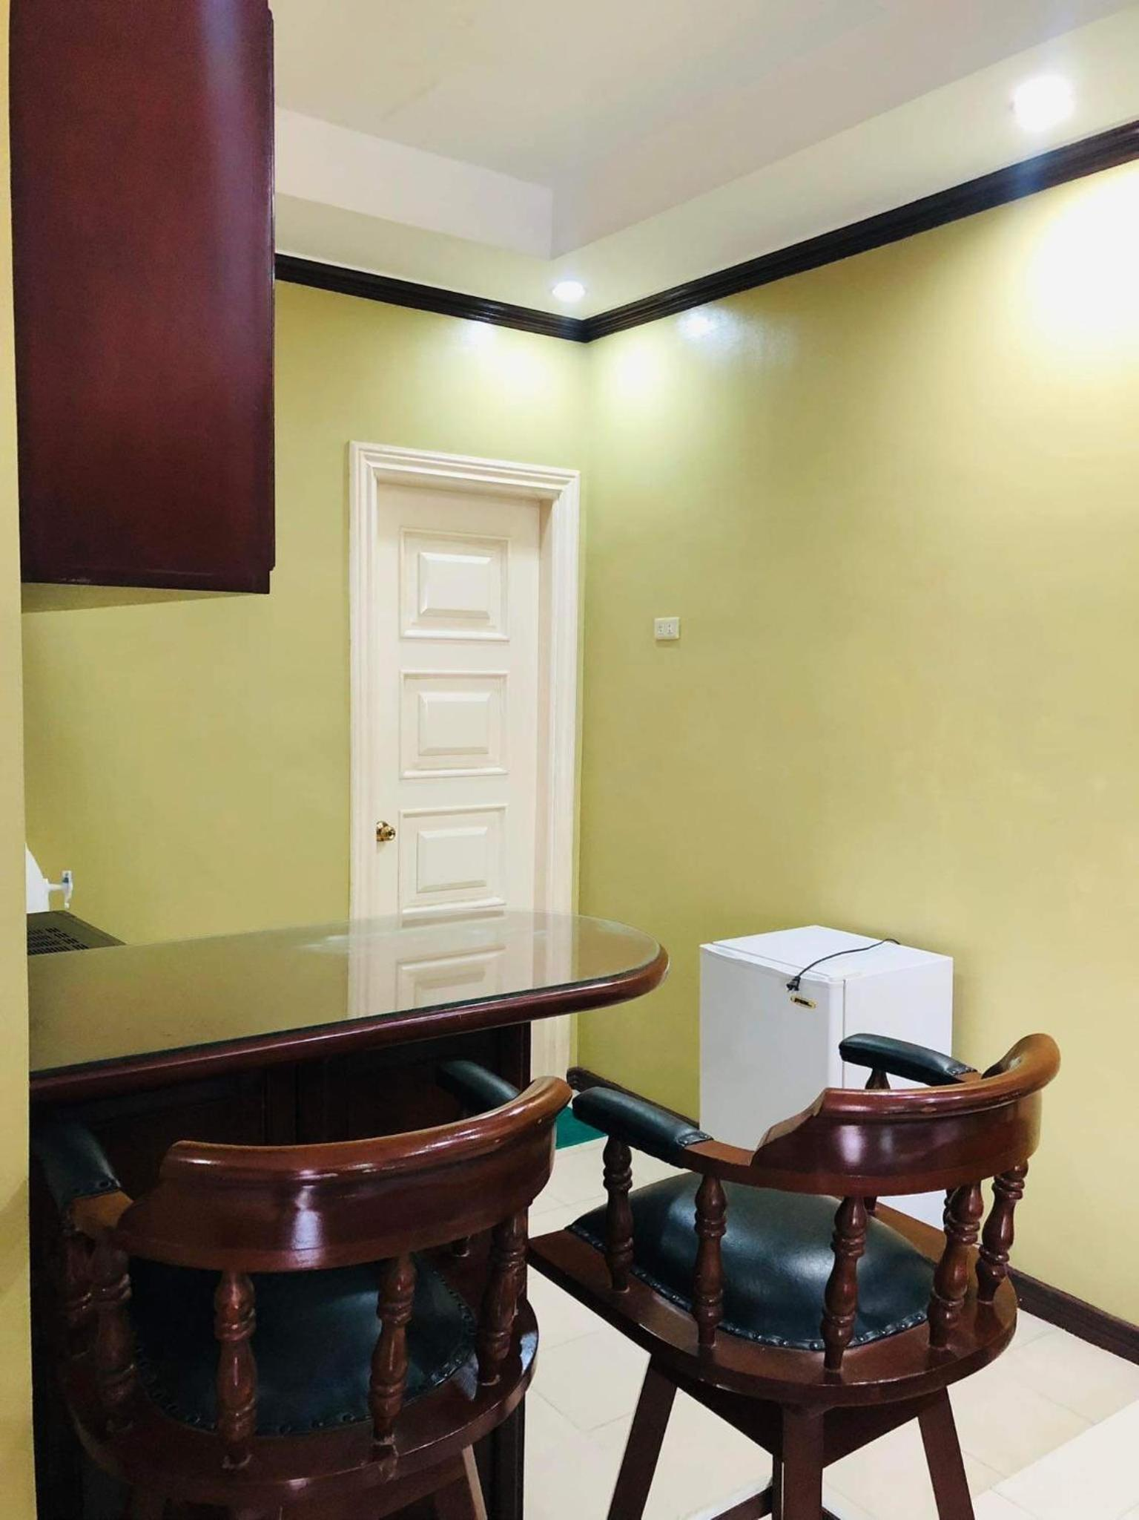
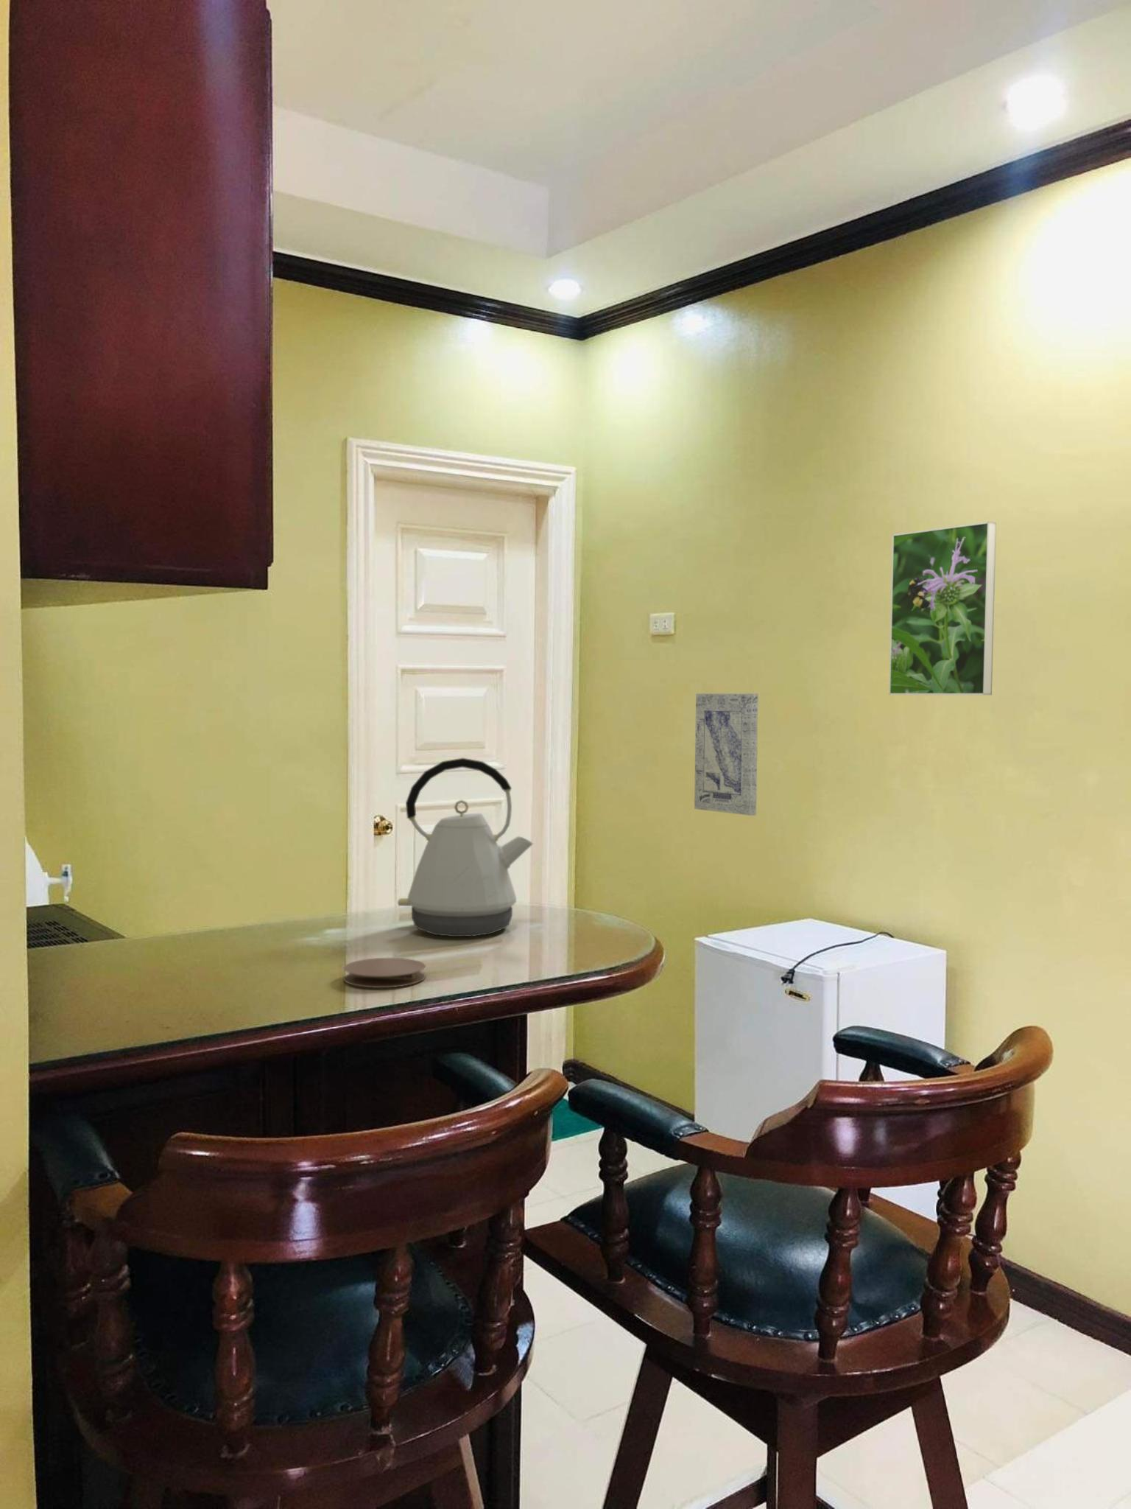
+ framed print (940, 612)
+ kettle (466, 844)
+ wall art (725, 752)
+ coaster (385, 972)
